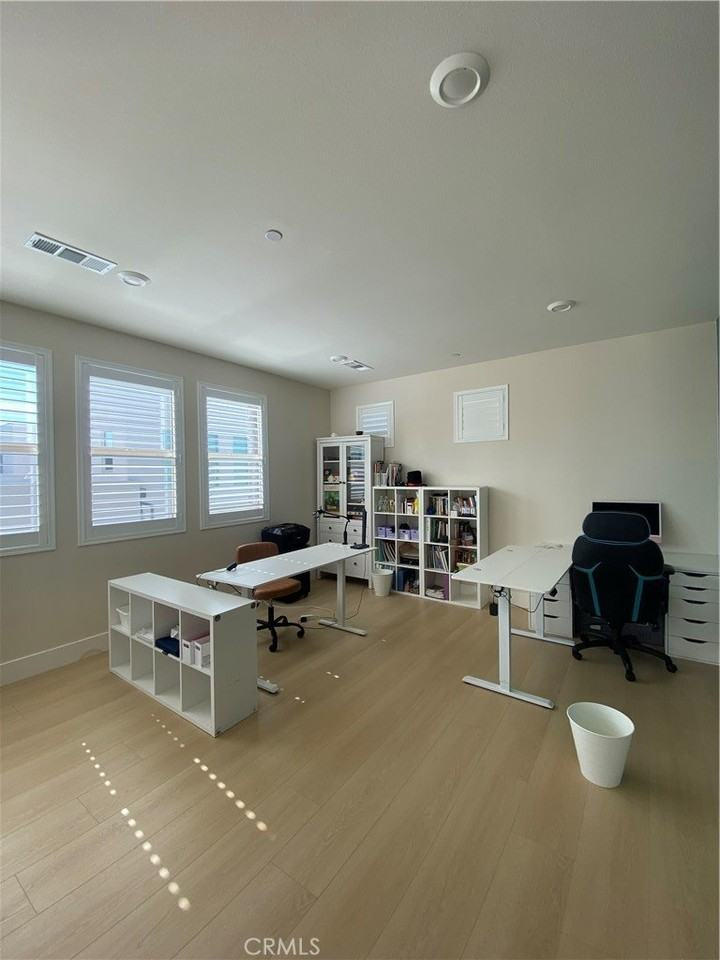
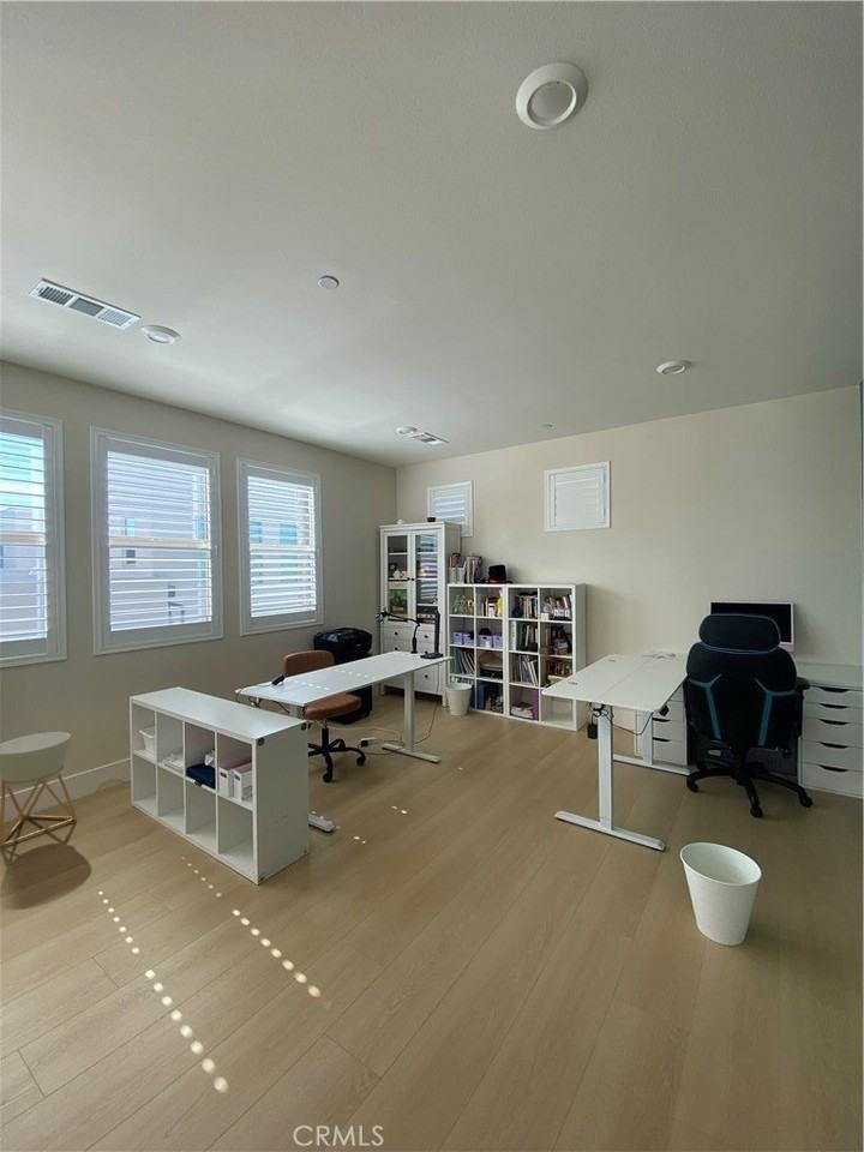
+ planter (34, 784)
